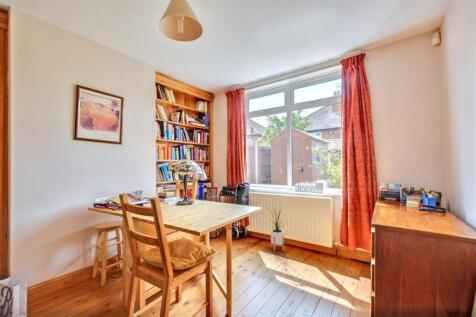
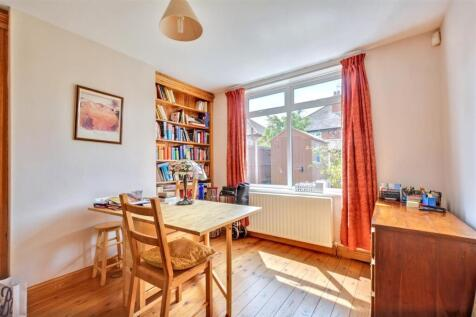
- house plant (277, 225)
